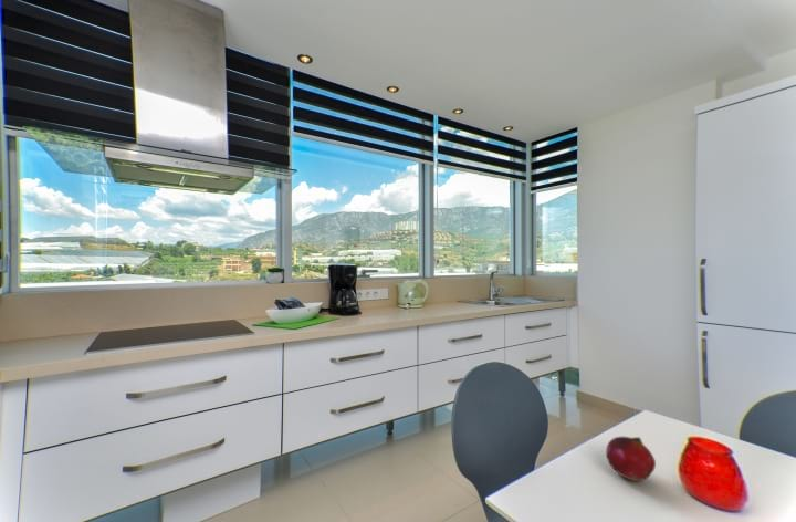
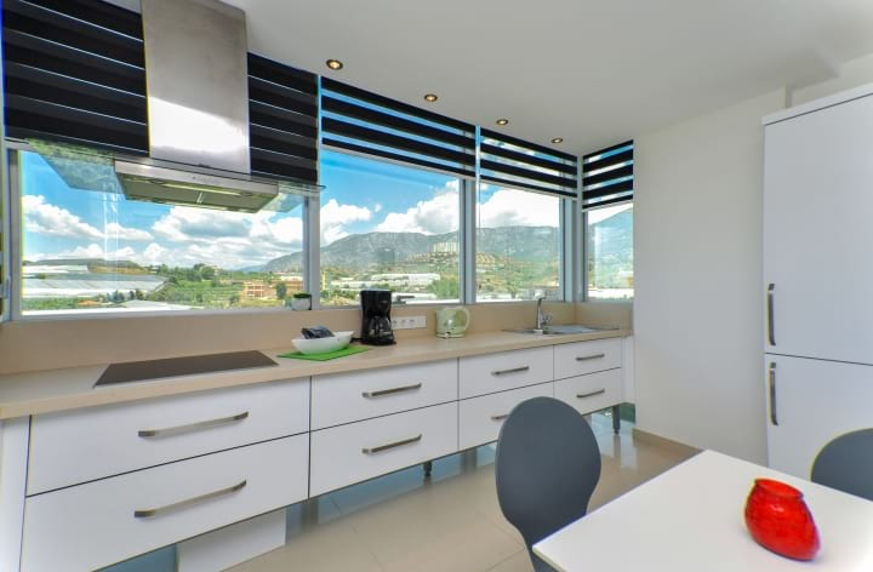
- fruit (629, 456)
